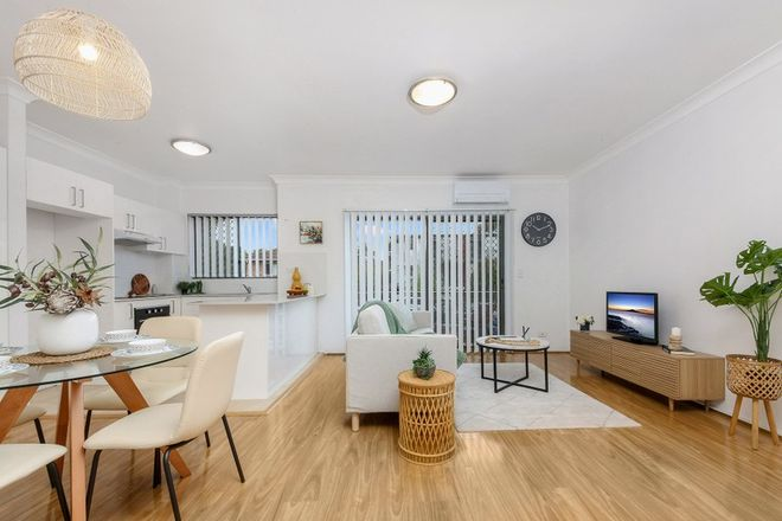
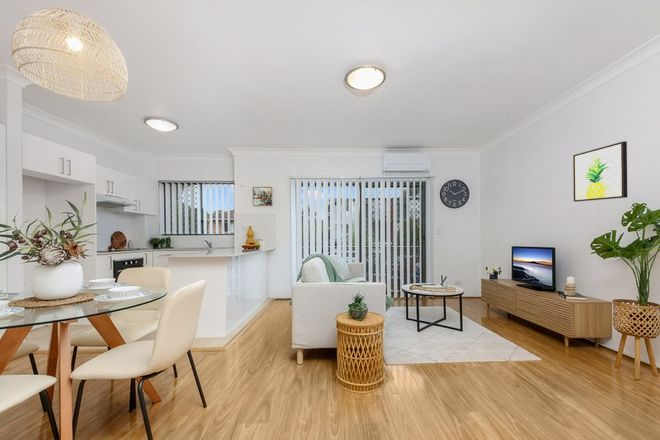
+ wall art (597, 174)
